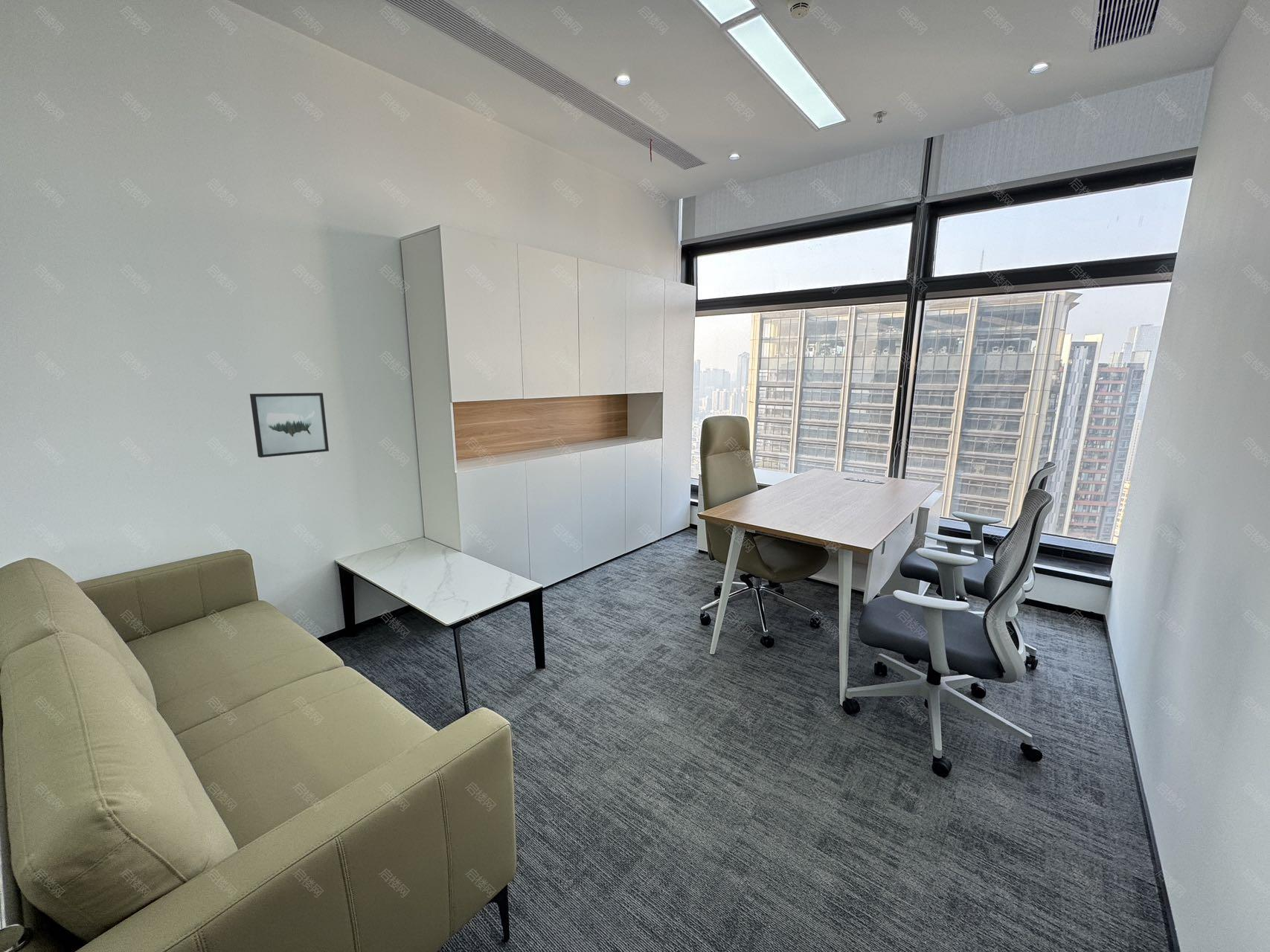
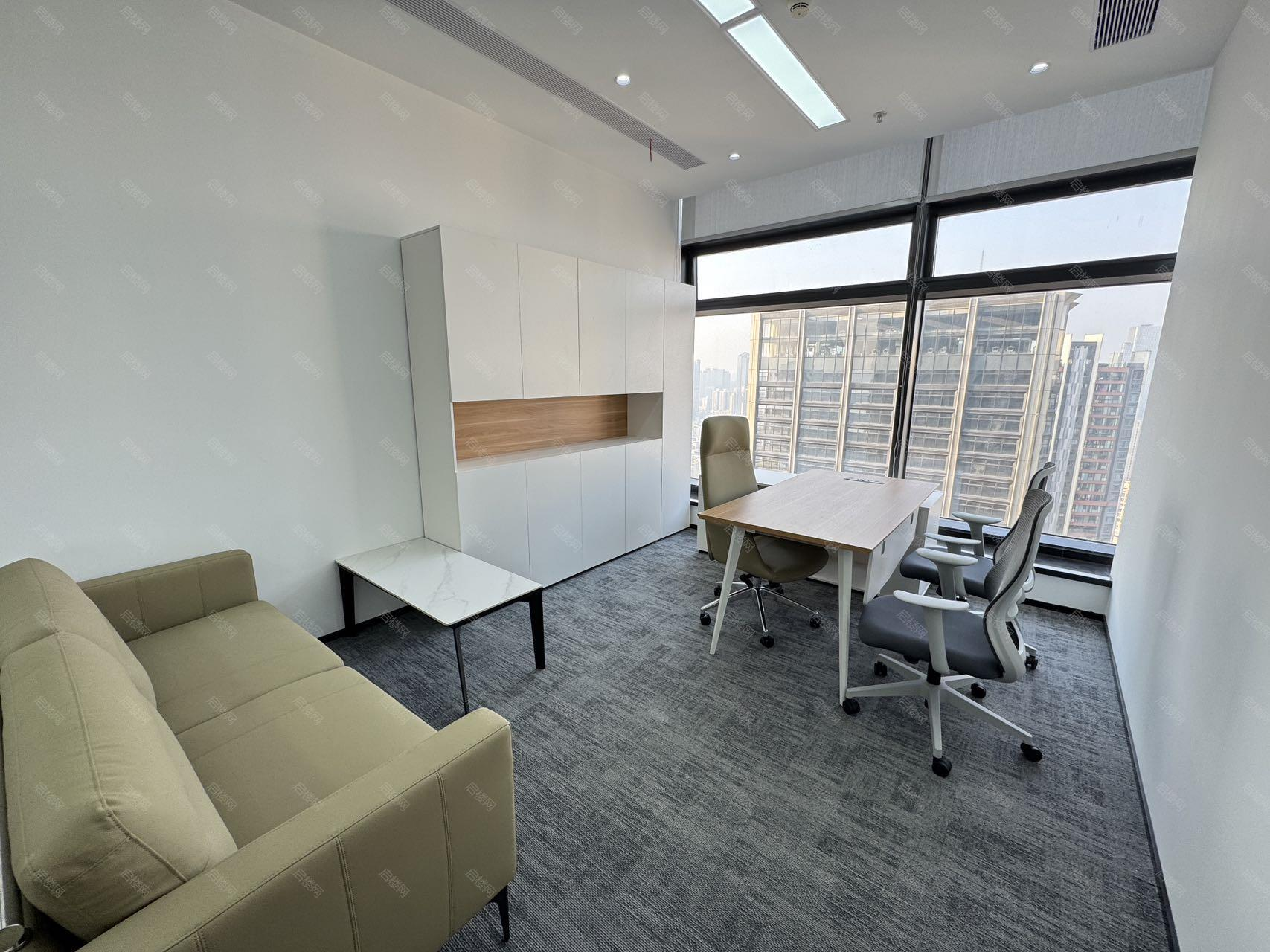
- wall art (291, 424)
